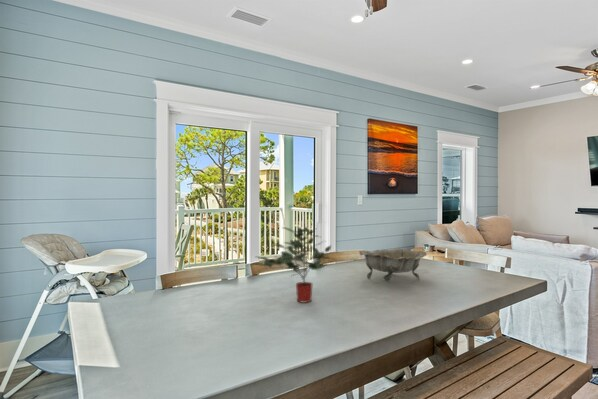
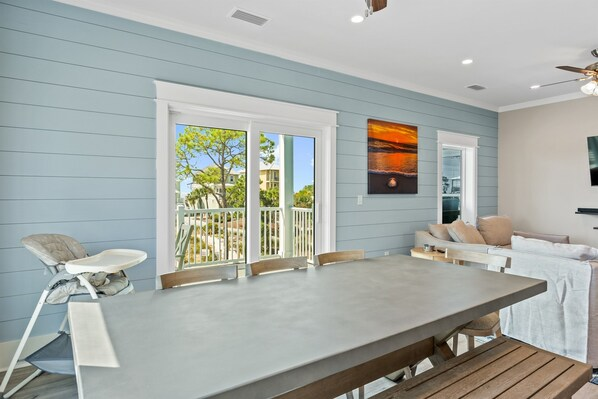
- potted plant (297, 260)
- decorative bowl (392, 264)
